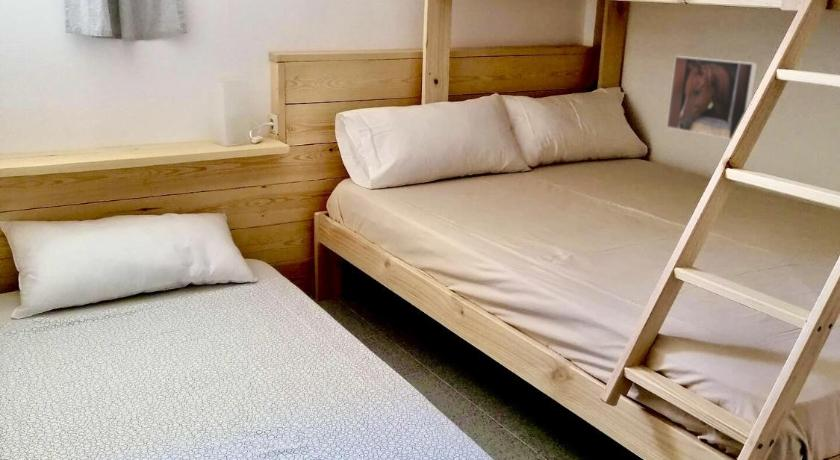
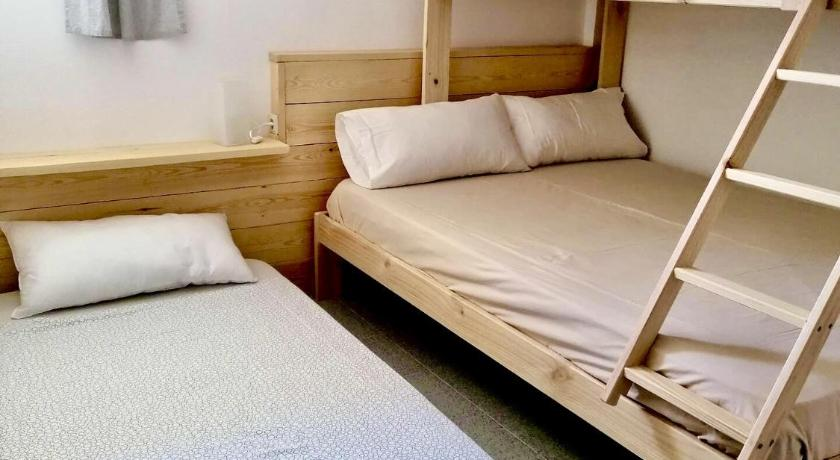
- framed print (709, 97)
